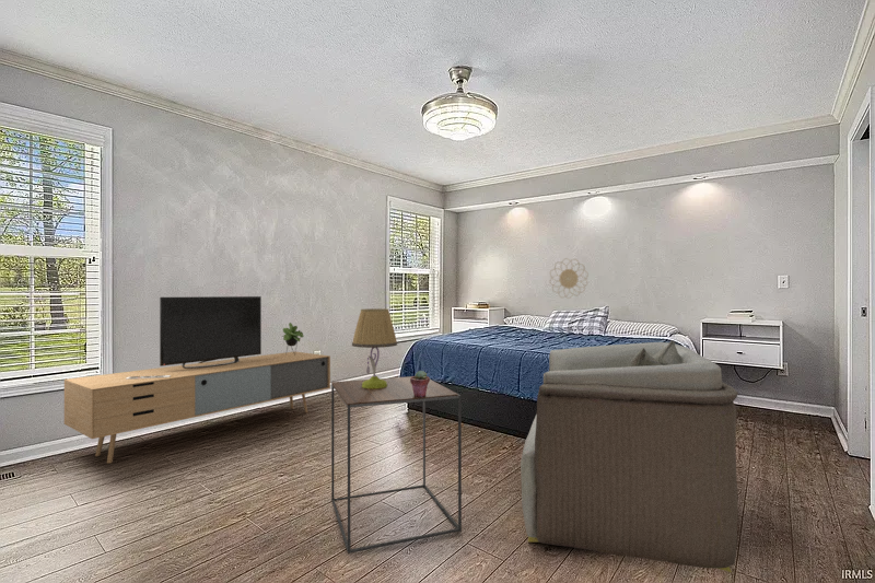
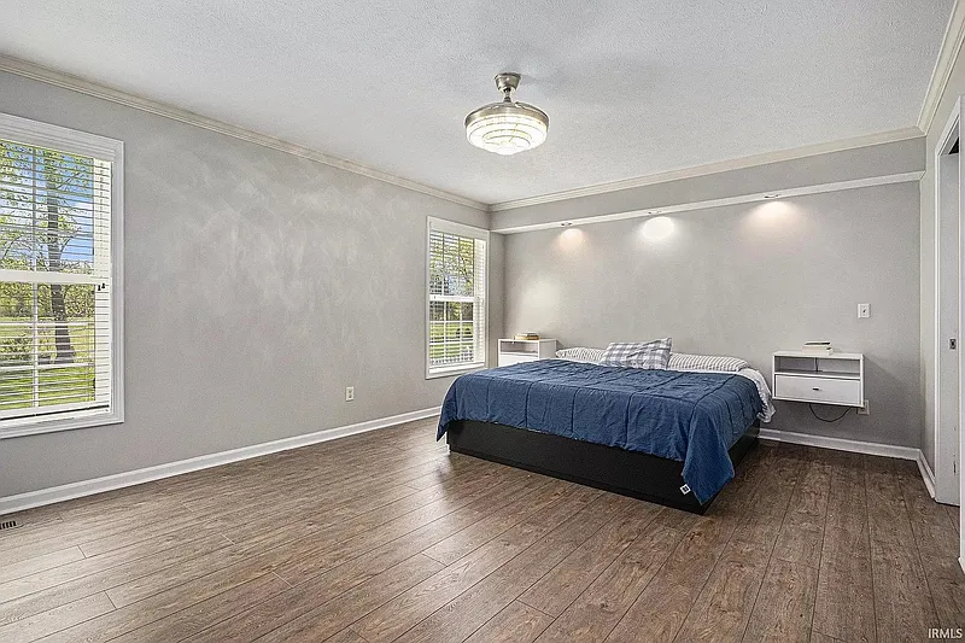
- armchair (616, 423)
- decorative wall piece (568, 278)
- table lamp (374, 347)
- side table (423, 451)
- potted succulent (419, 382)
- media console (217, 363)
